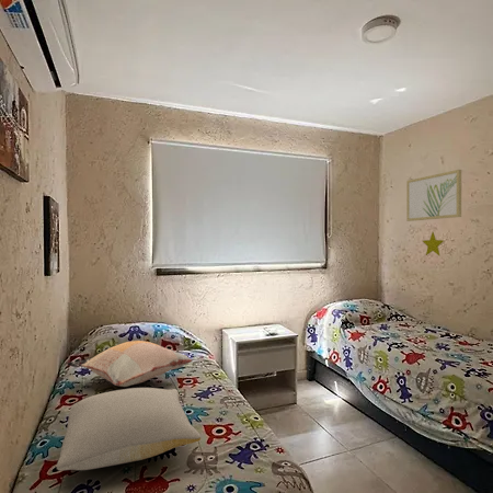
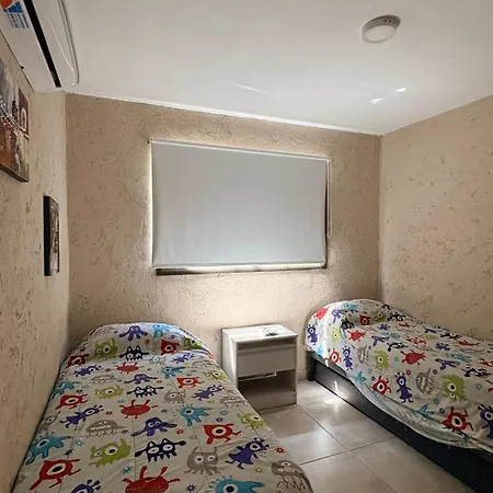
- pillow (129, 421)
- decorative star (432, 243)
- wall art (432, 197)
- decorative pillow (130, 362)
